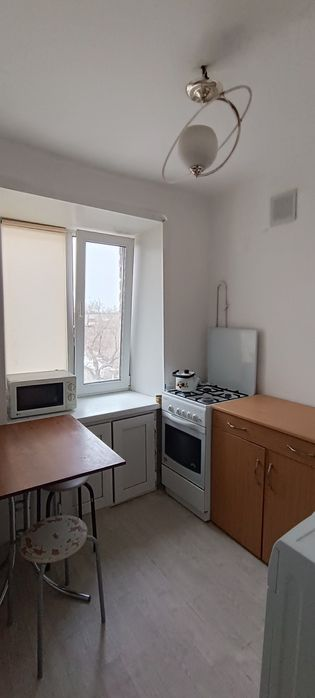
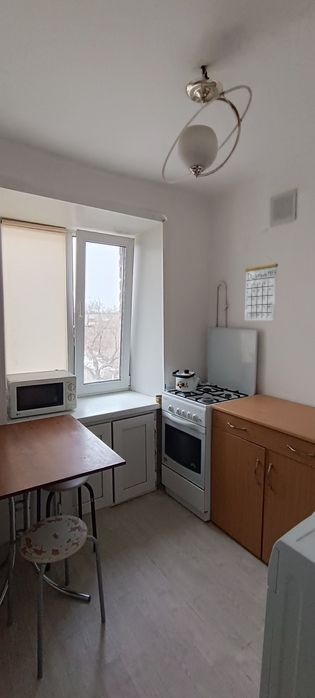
+ calendar (260, 287)
